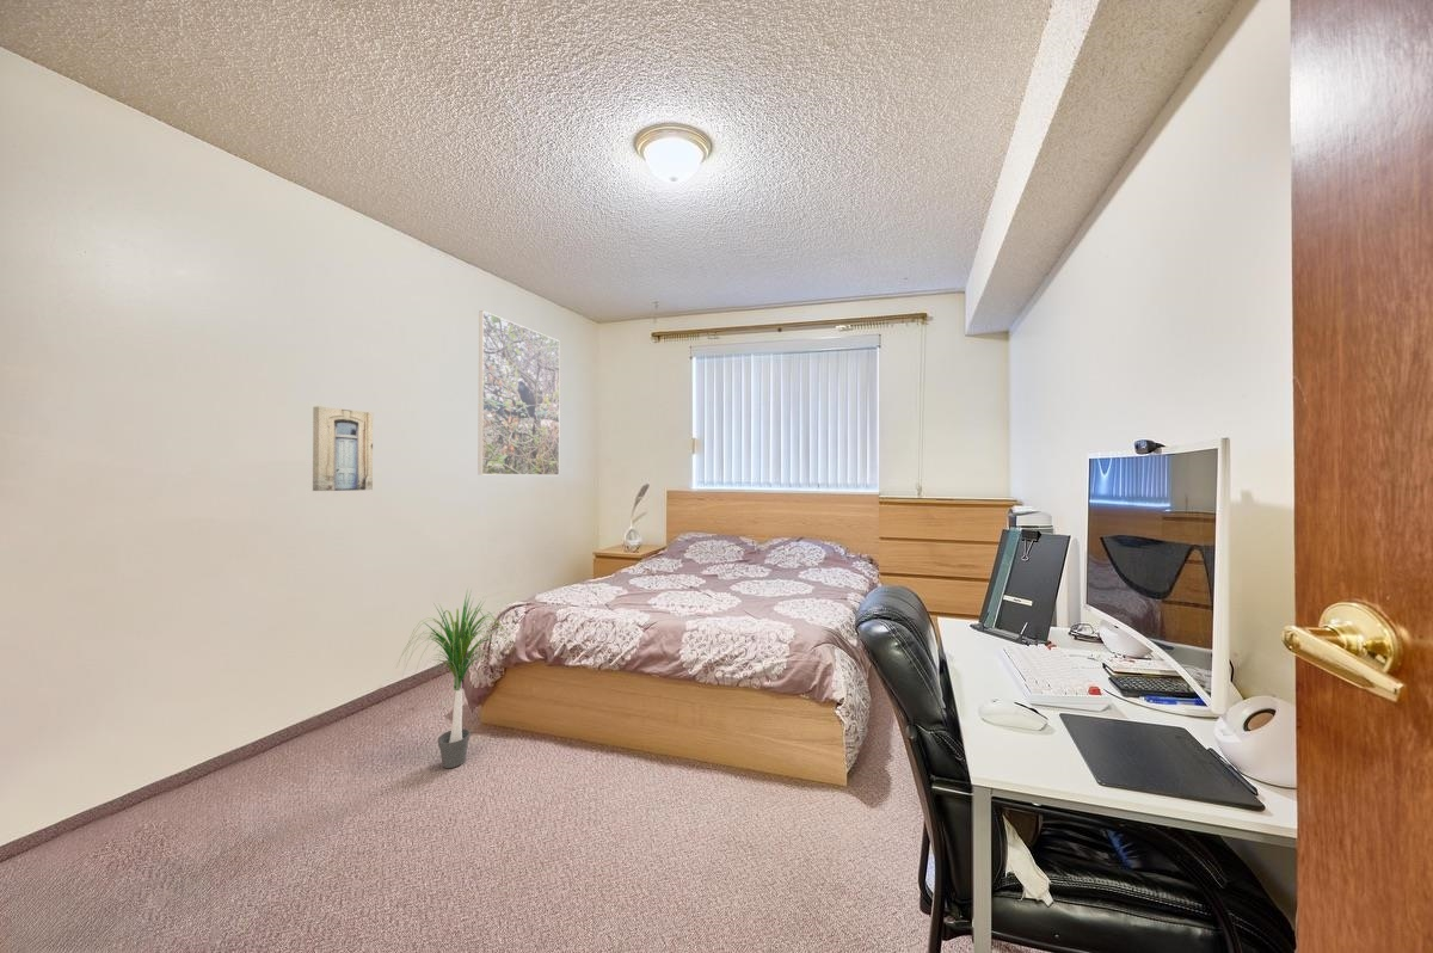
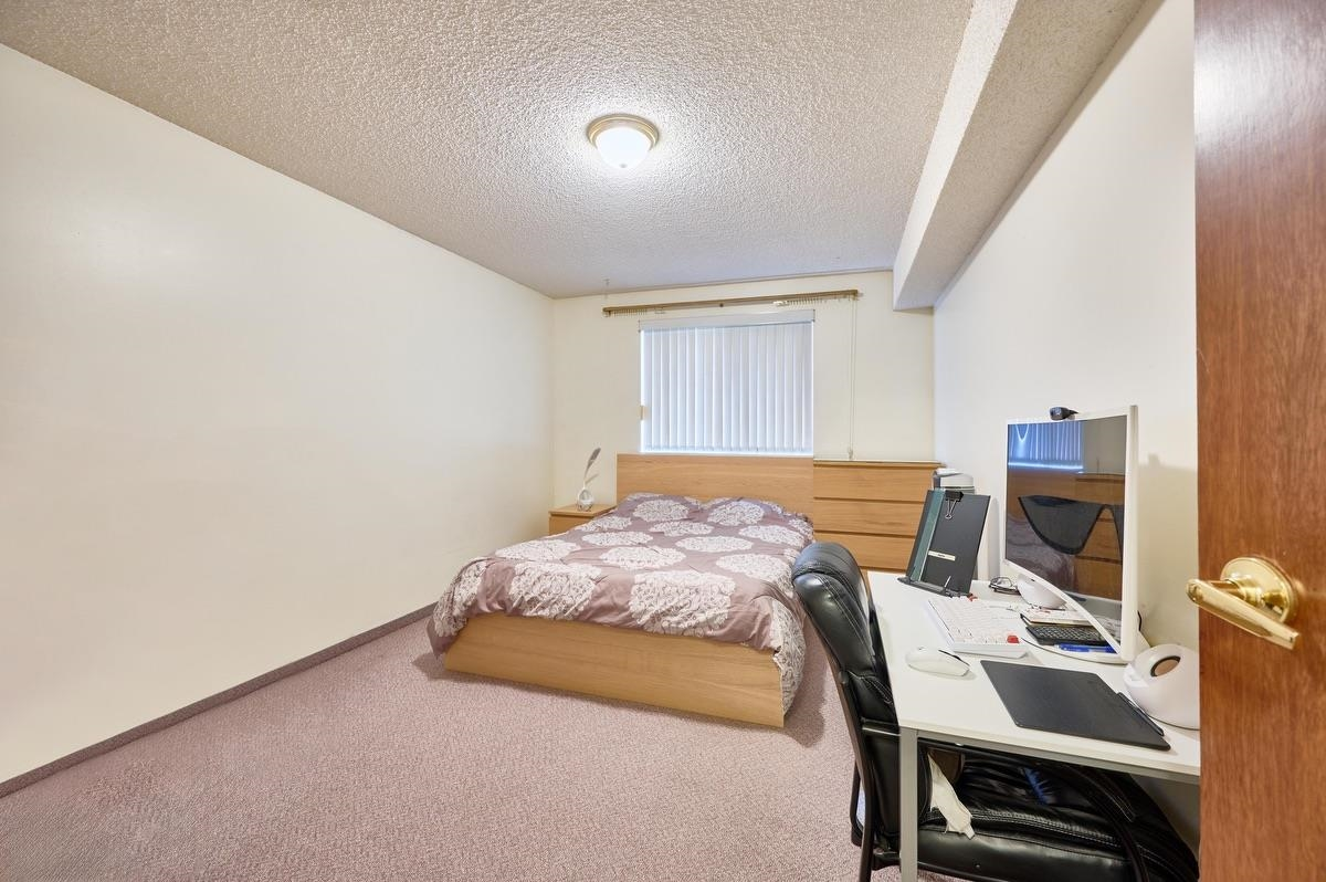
- potted plant (457, 674)
- wall art (344, 450)
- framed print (522, 400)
